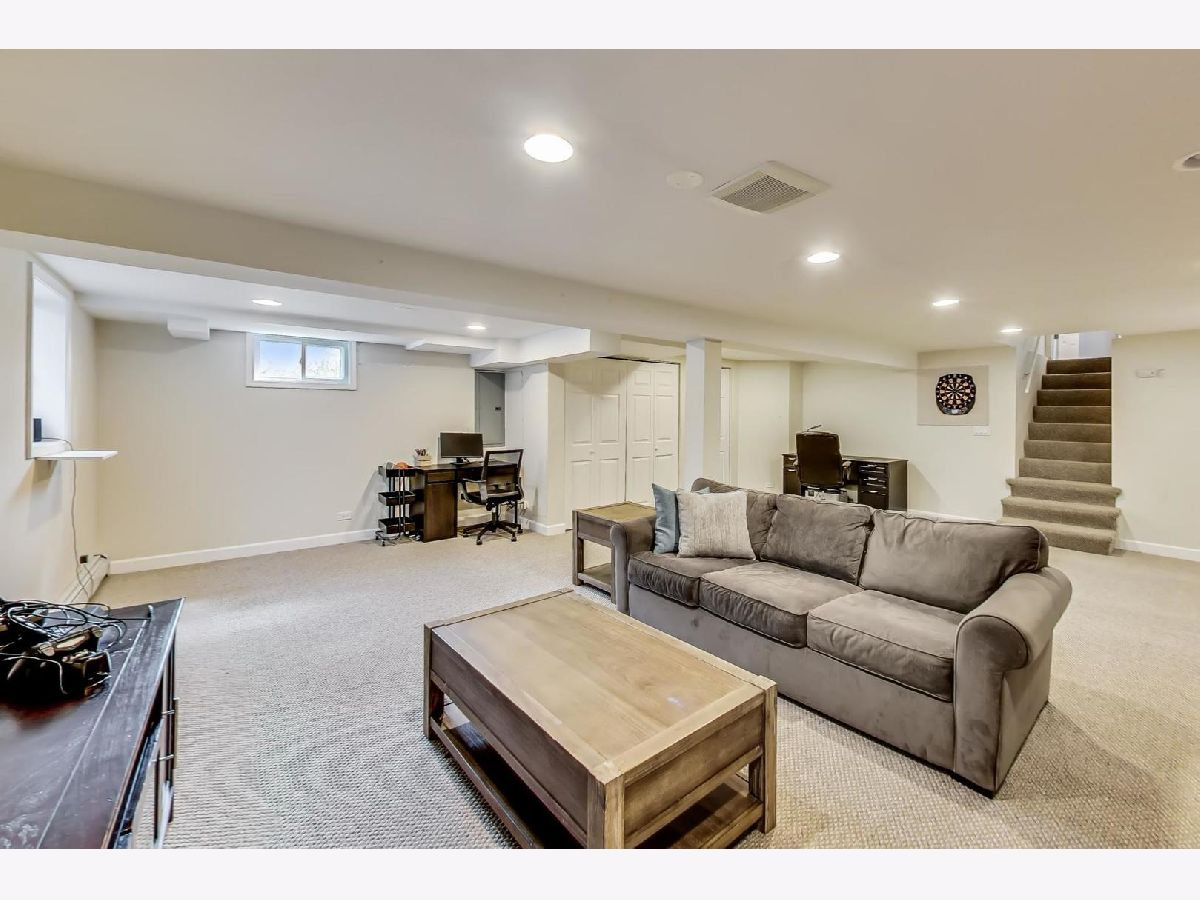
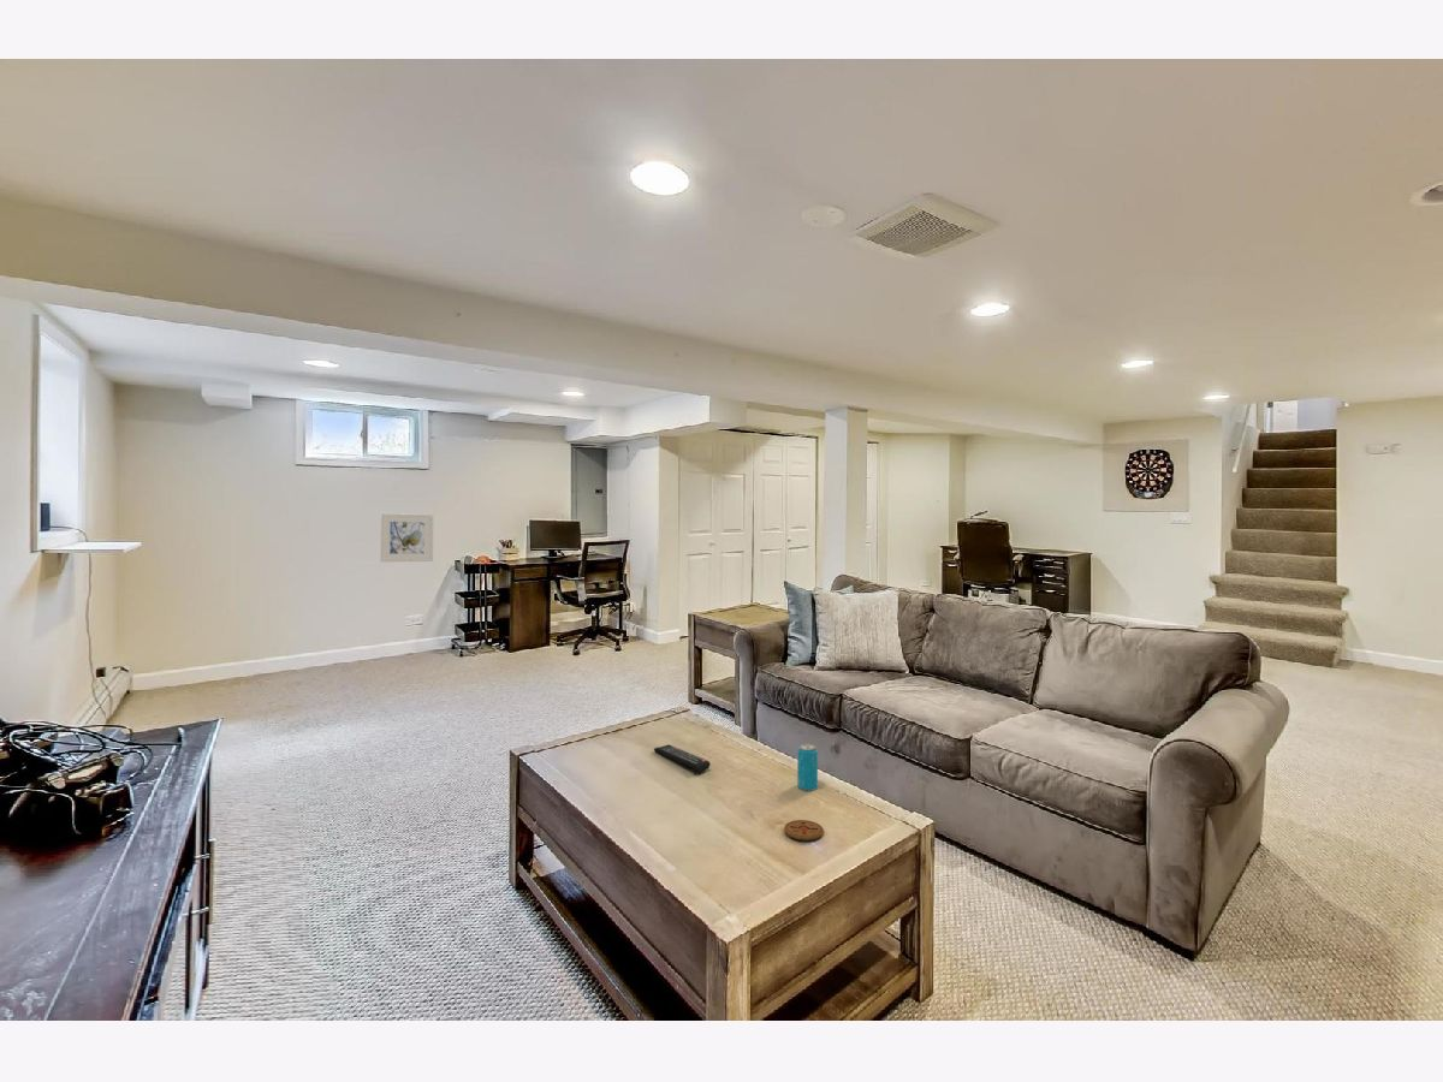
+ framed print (406, 537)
+ remote control (681, 756)
+ coaster (803, 830)
+ beverage can (807, 767)
